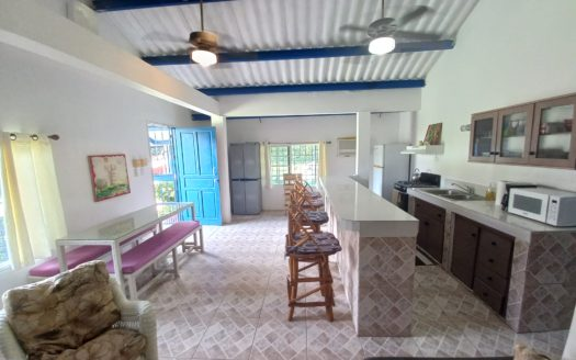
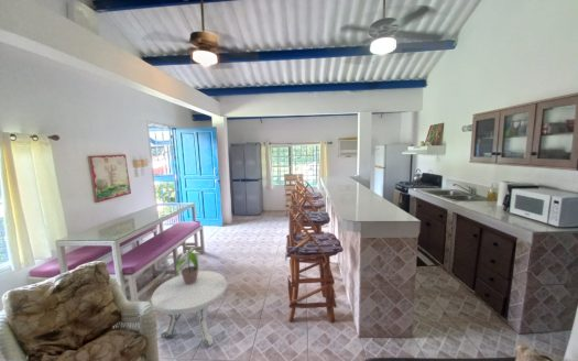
+ side table (192, 309)
+ potted plant (188, 265)
